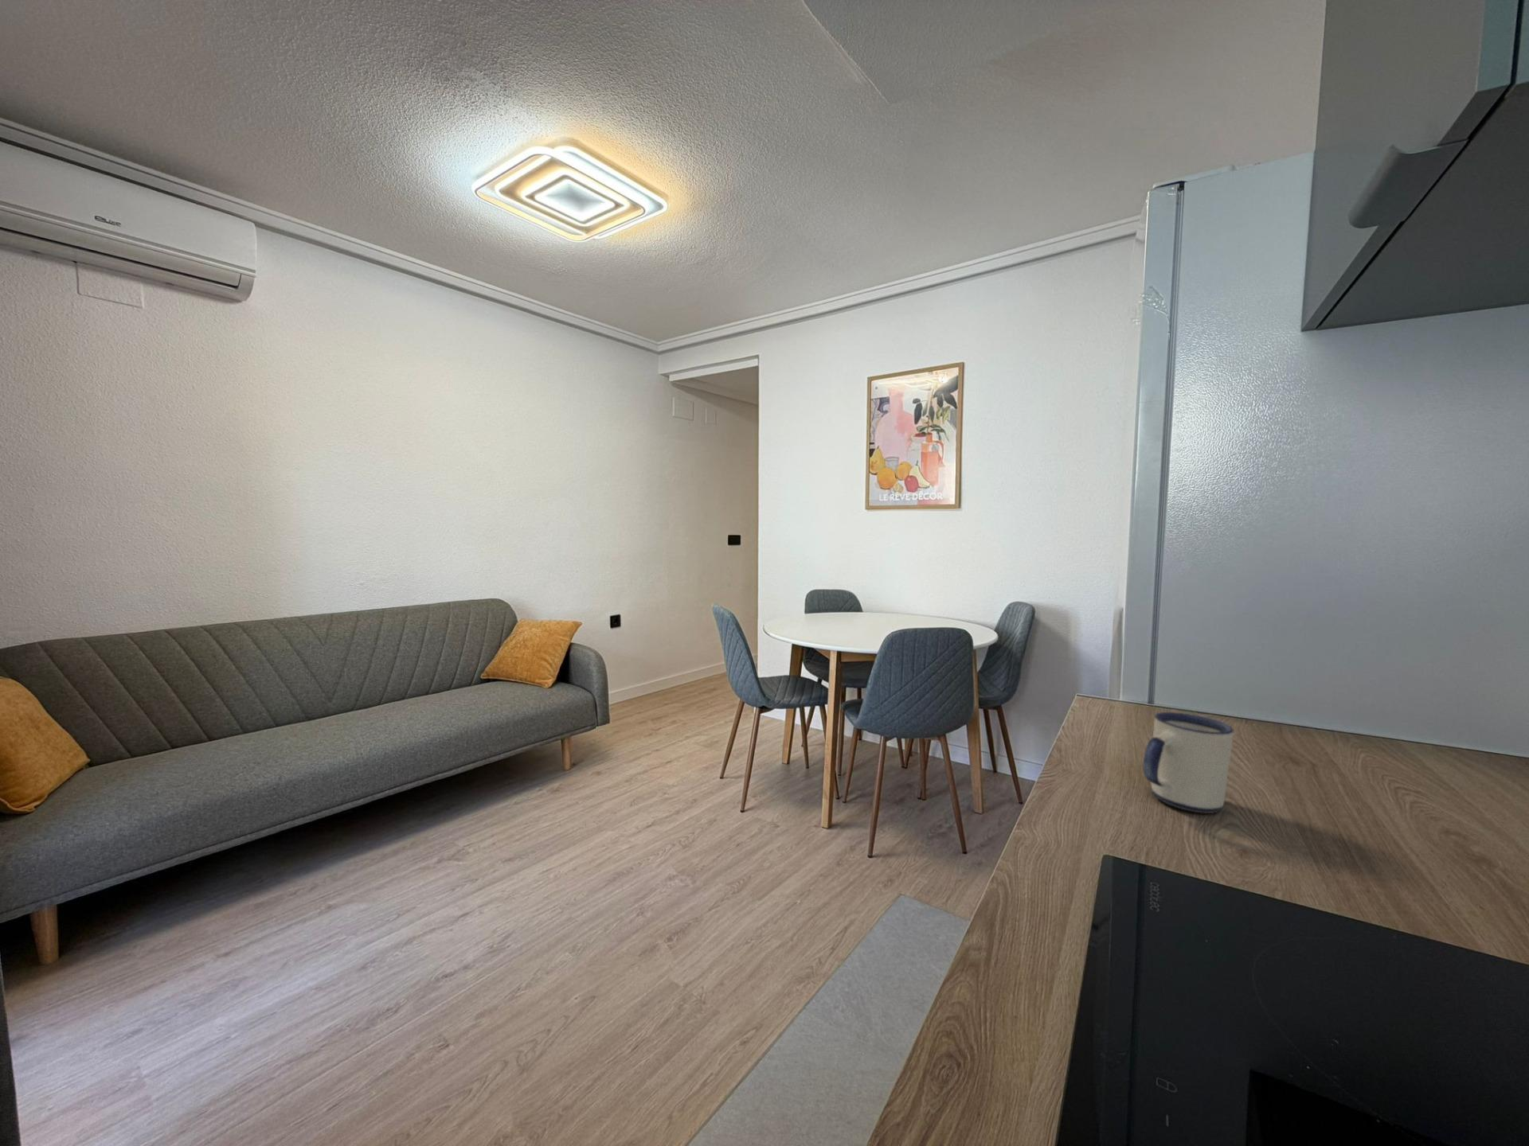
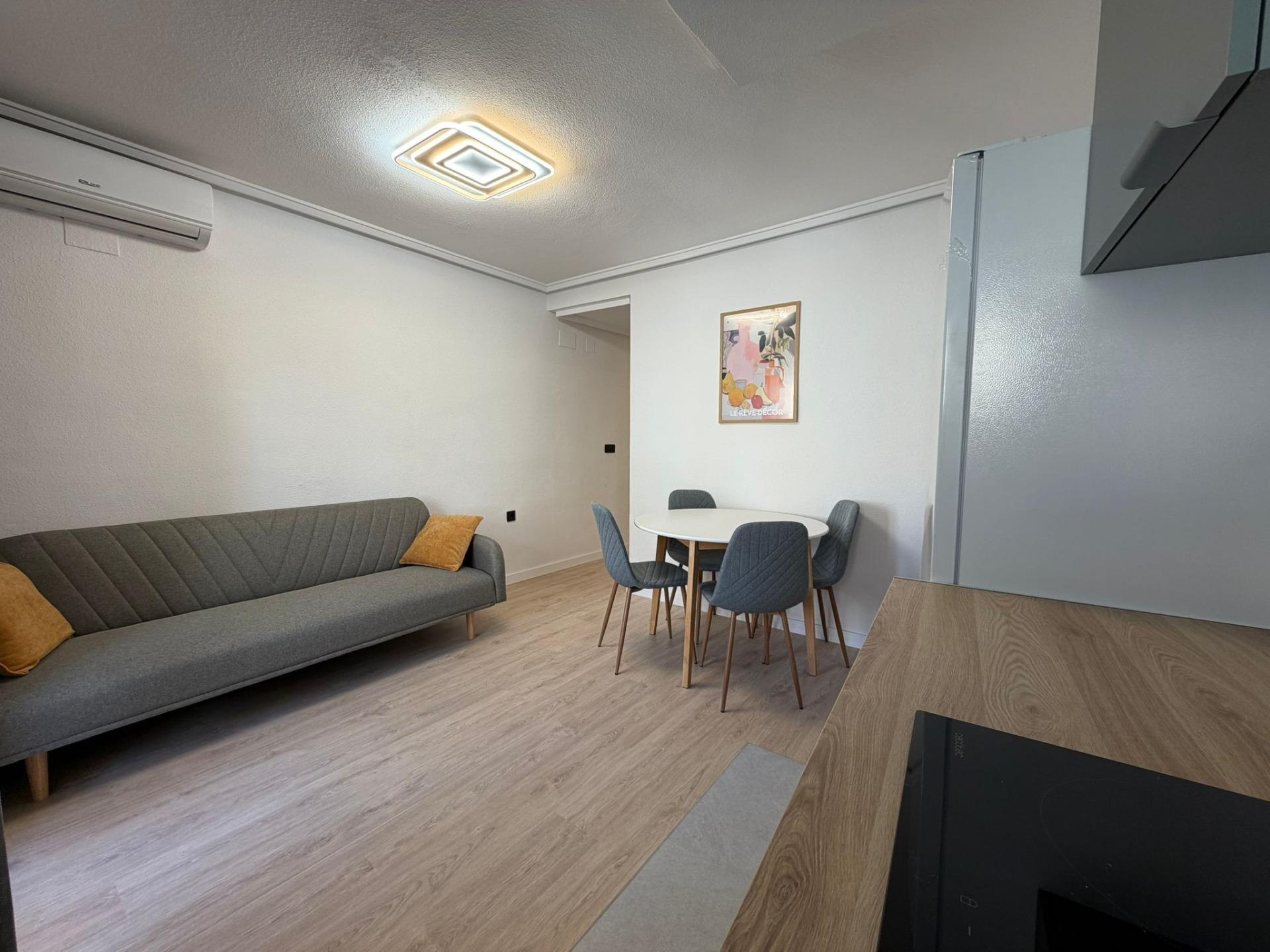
- mug (1180, 762)
